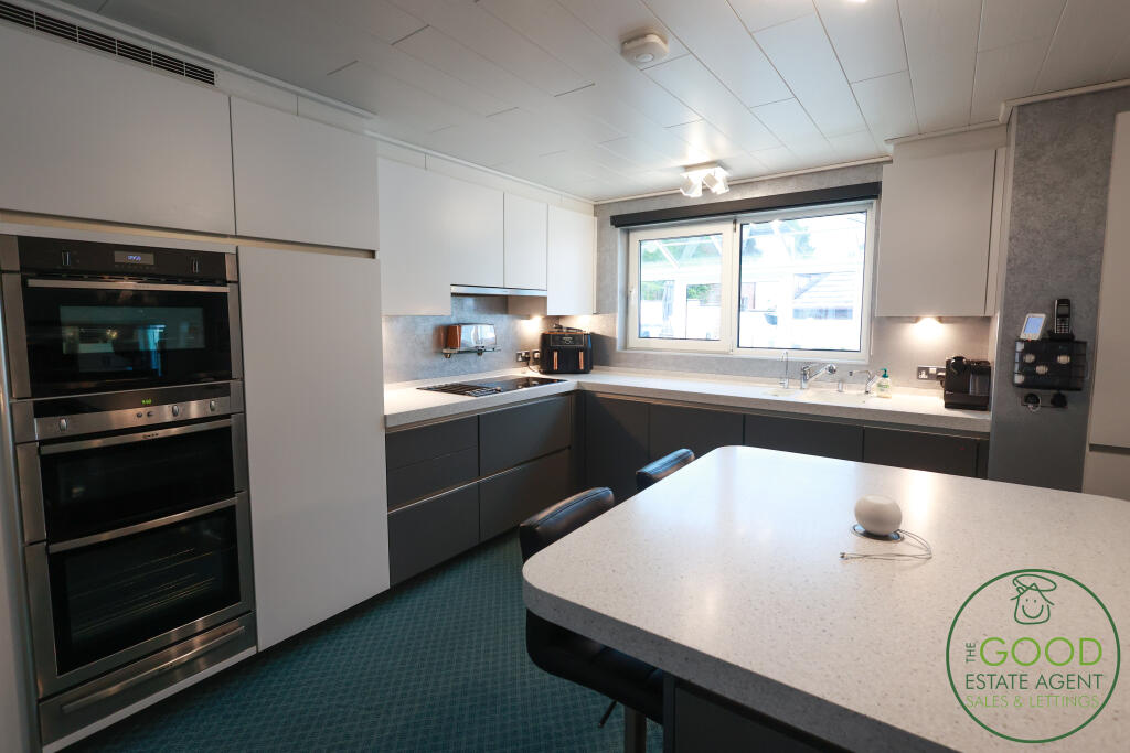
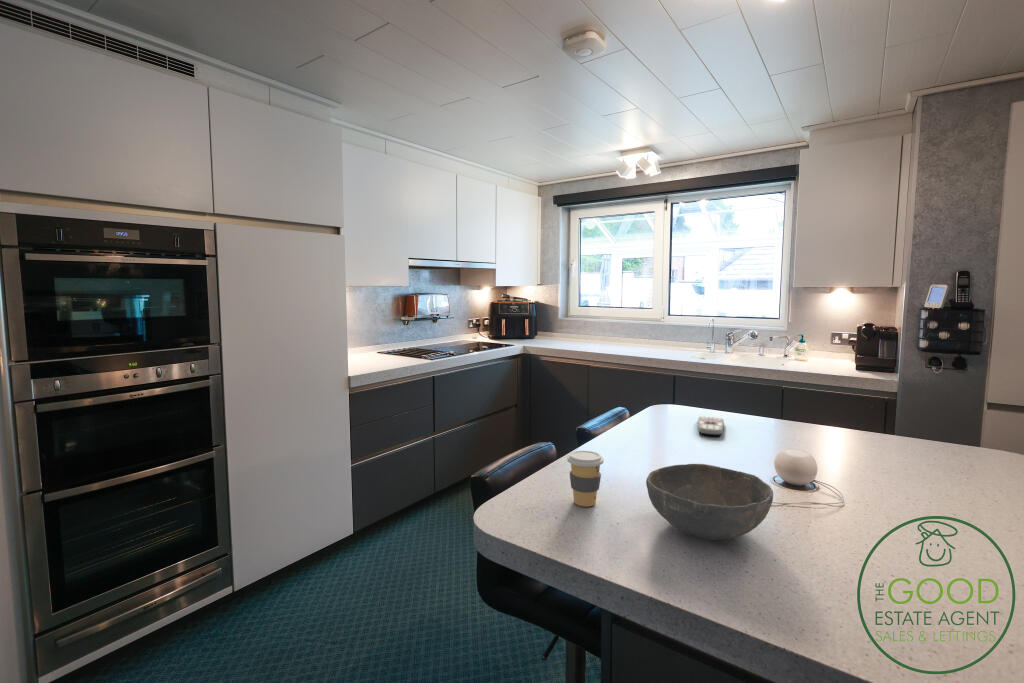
+ bowl (706, 504)
+ coffee cup (584, 478)
+ remote control (710, 426)
